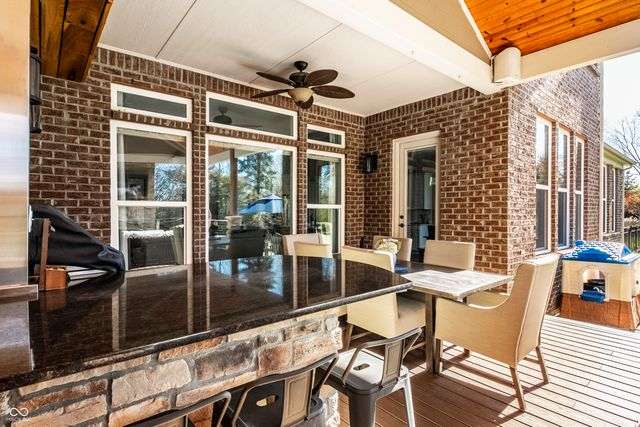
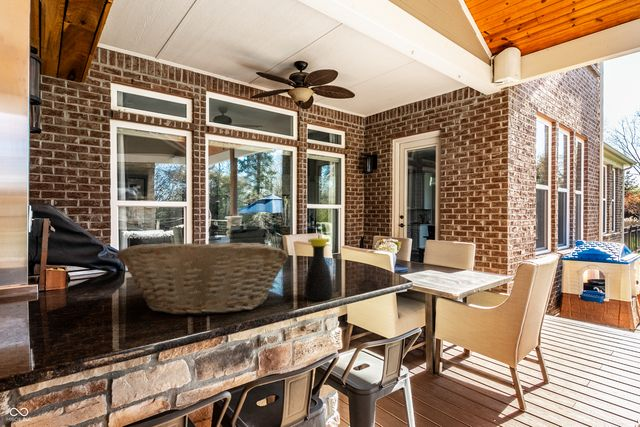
+ bottle (318, 267)
+ fruit basket (207, 271)
